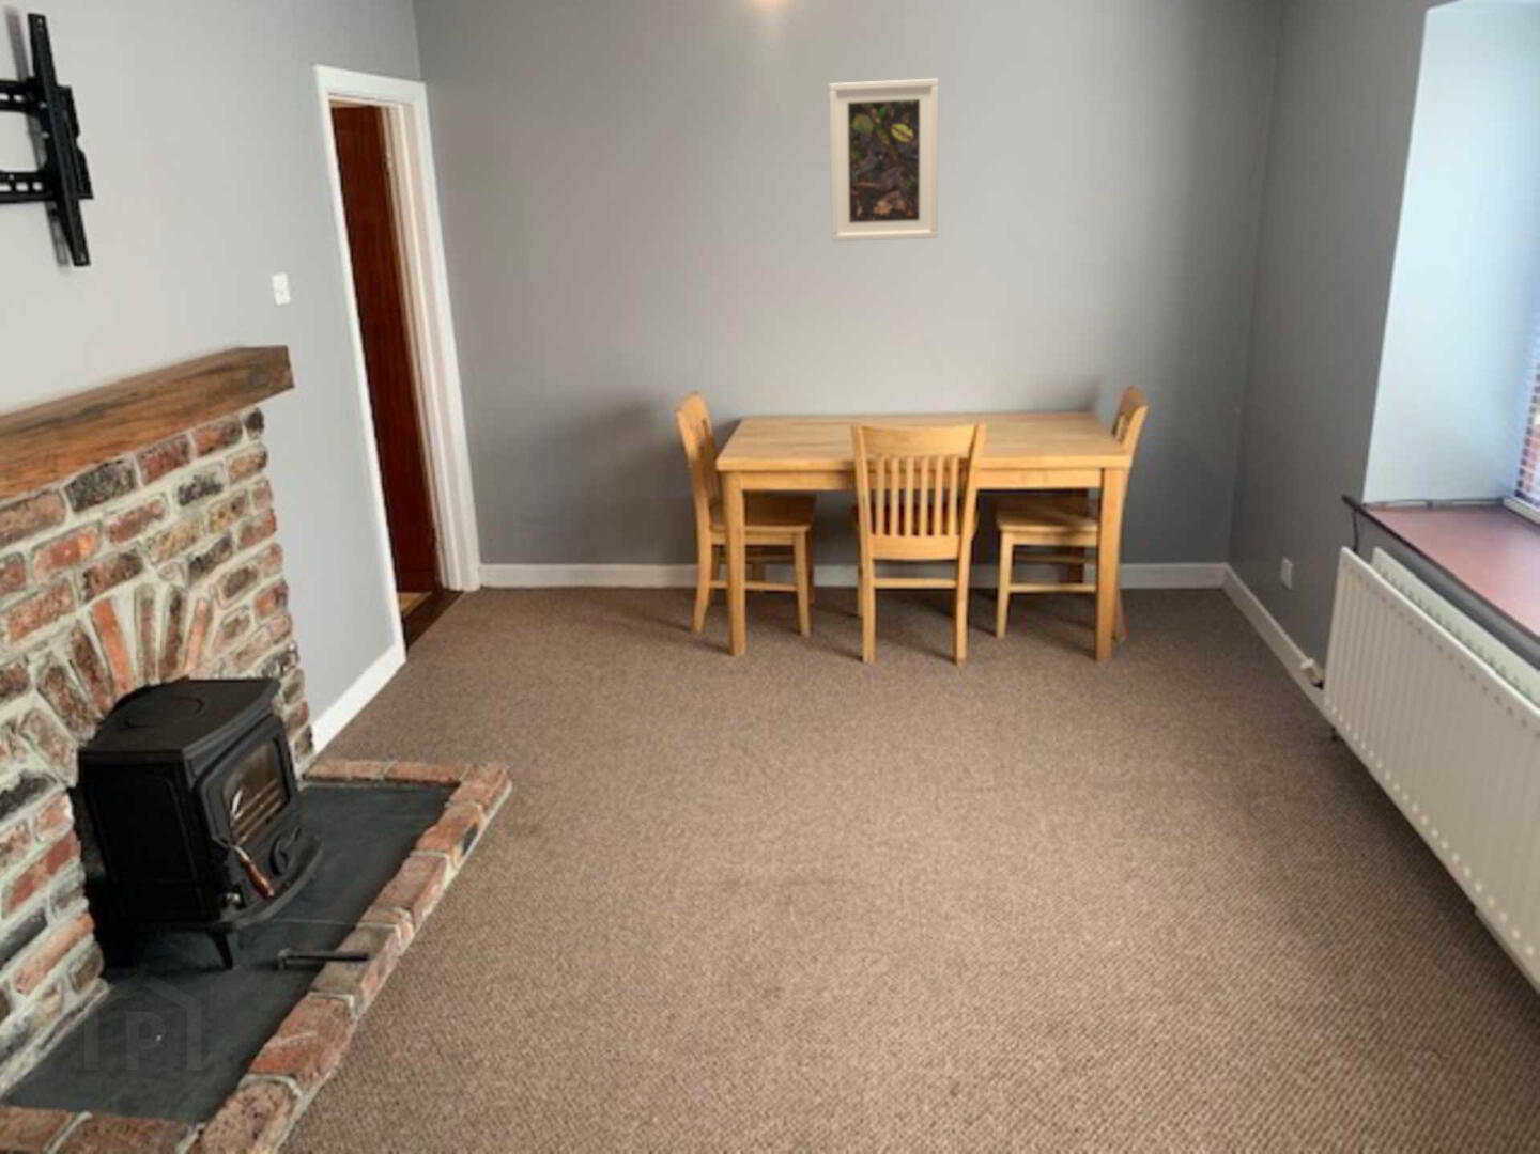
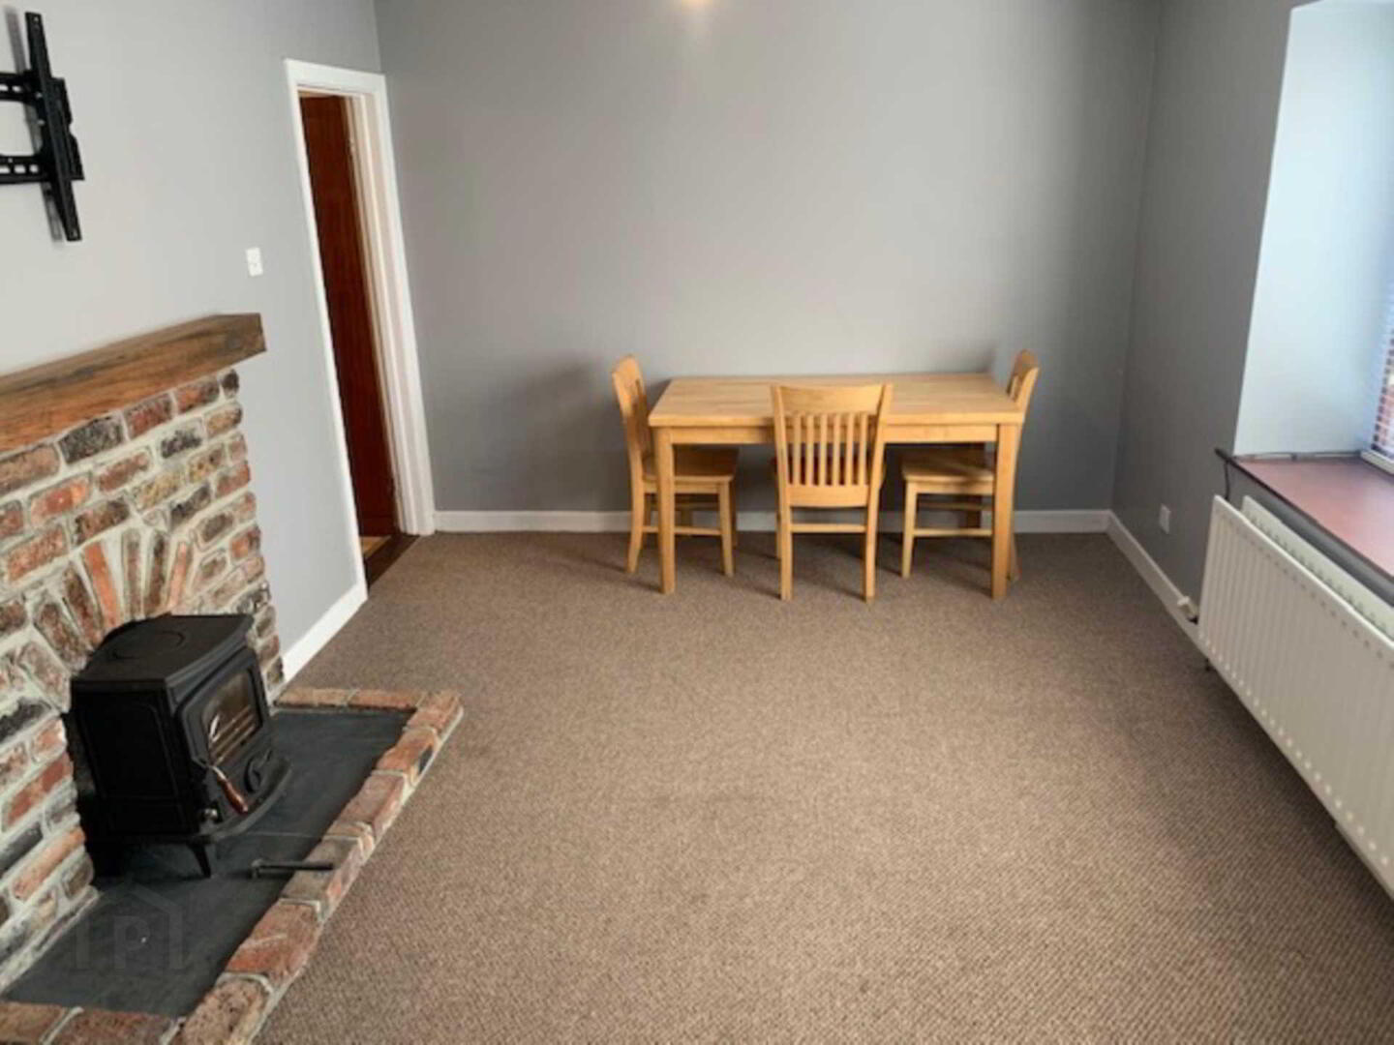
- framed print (883, 161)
